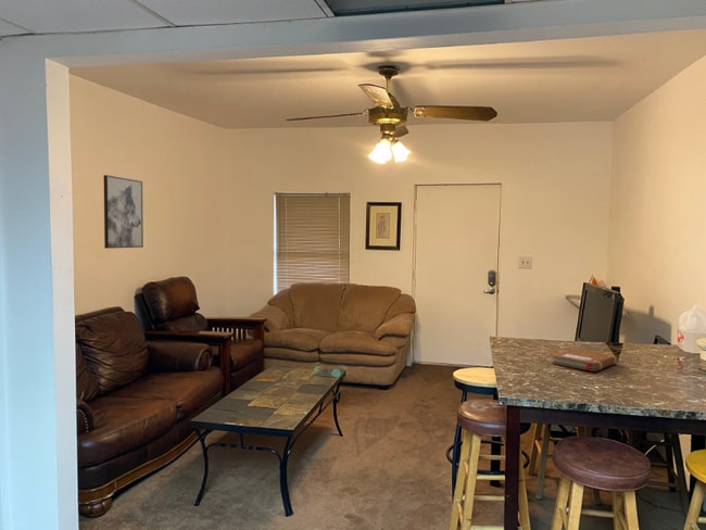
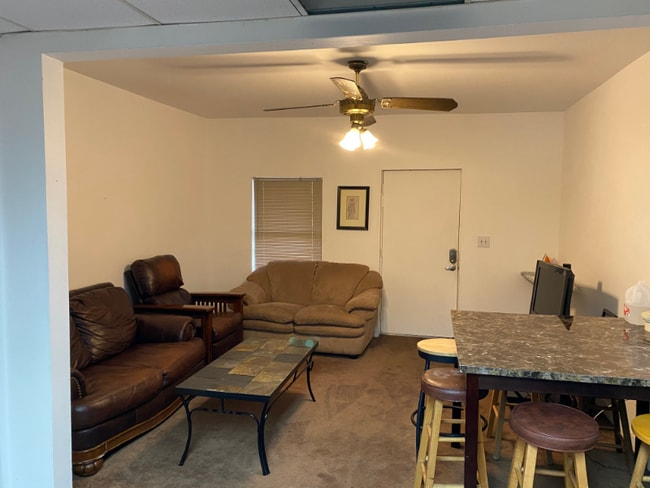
- wall art (124, 213)
- notebook (584, 359)
